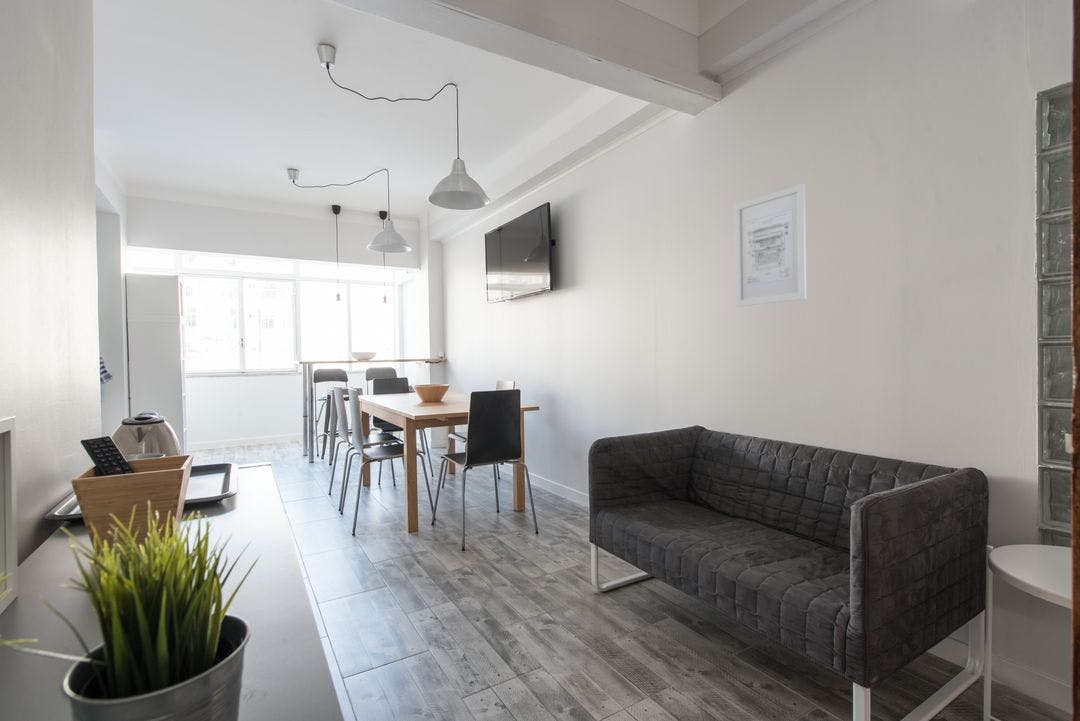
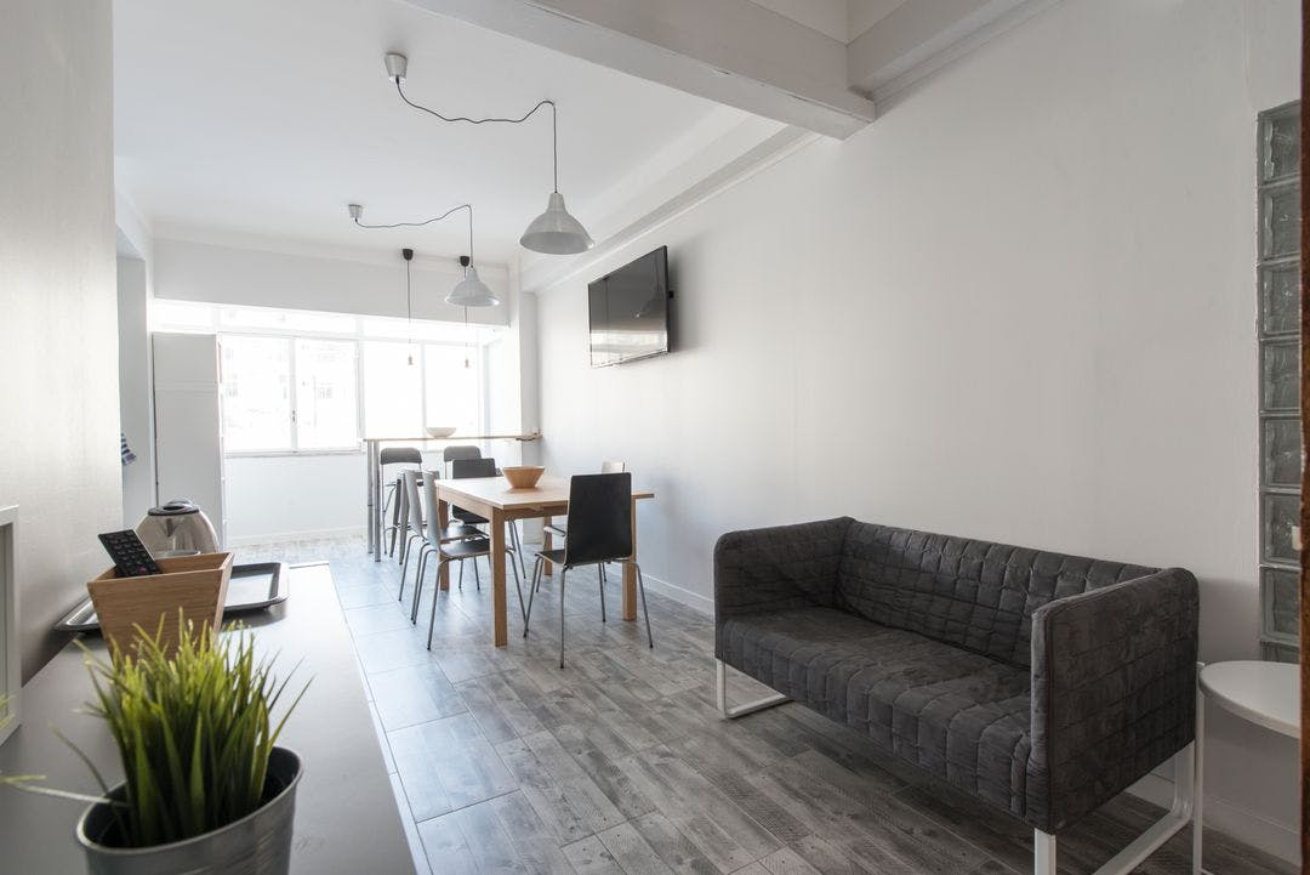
- wall art (767, 249)
